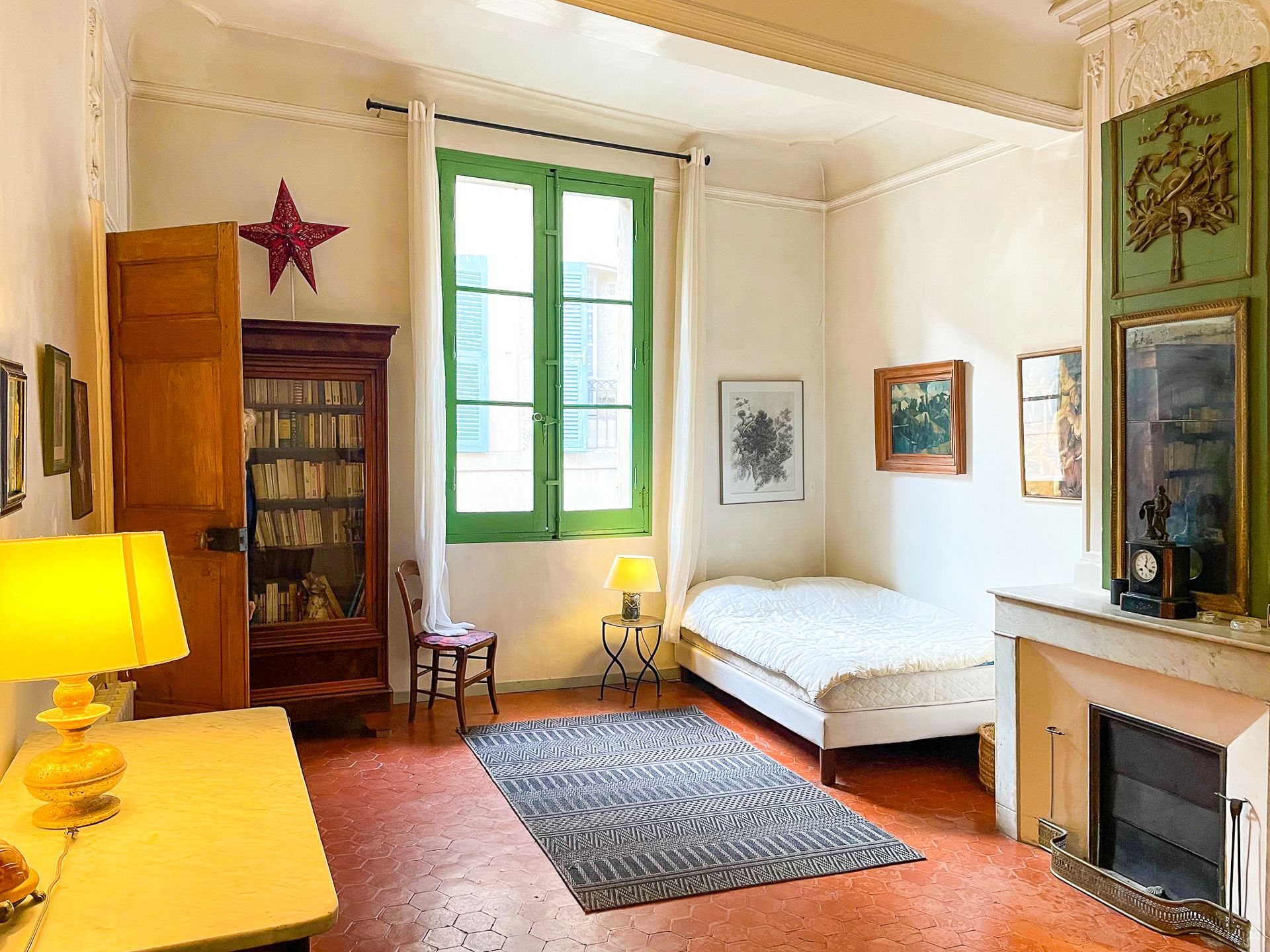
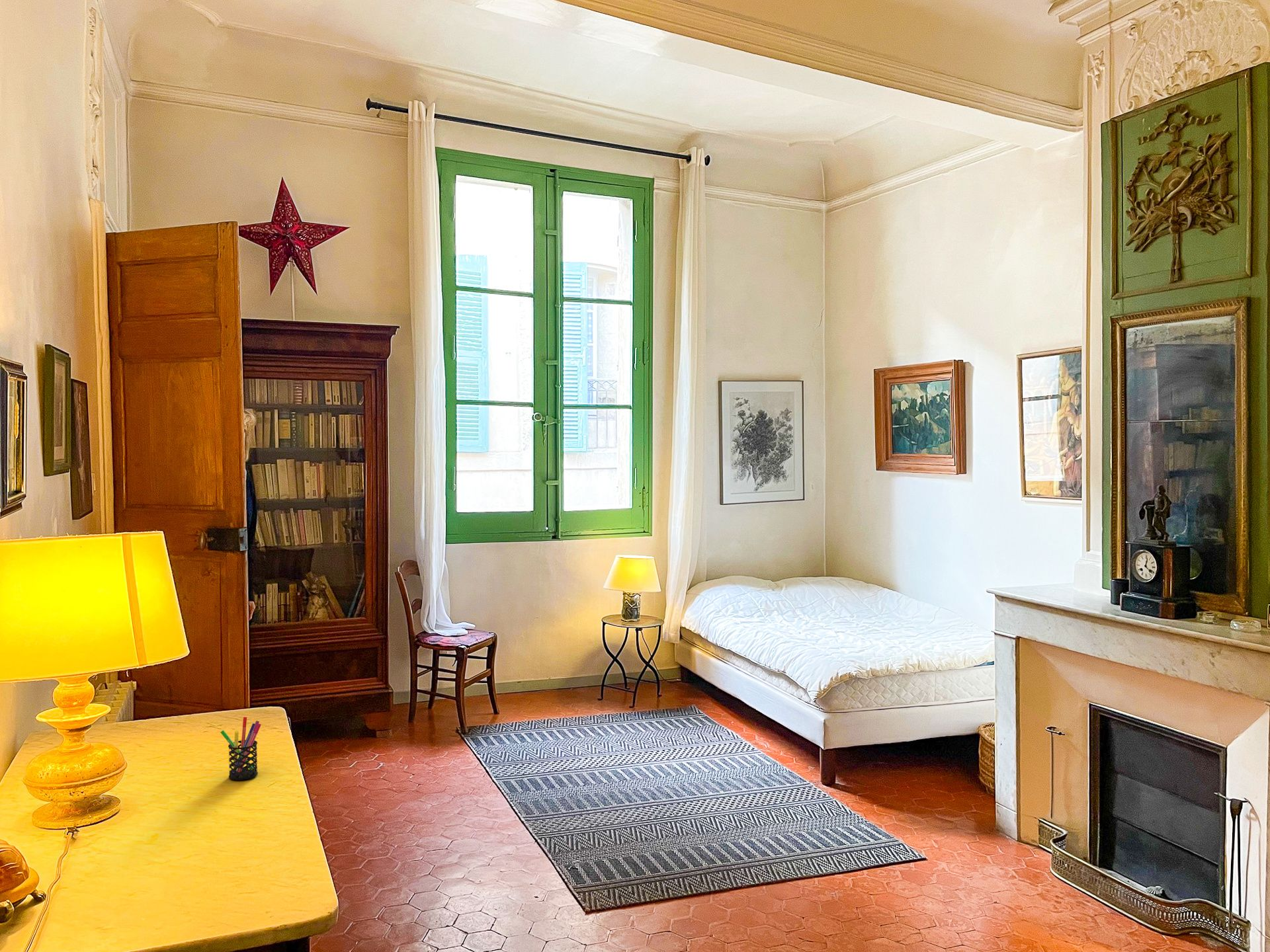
+ pen holder (239, 748)
